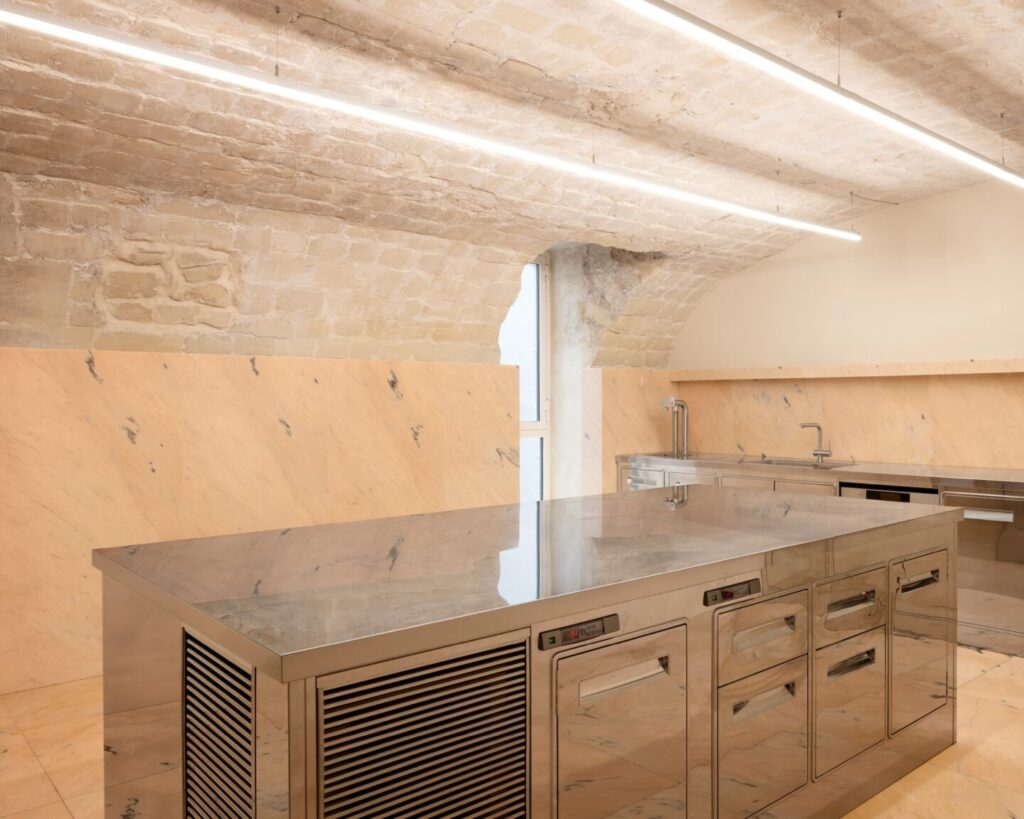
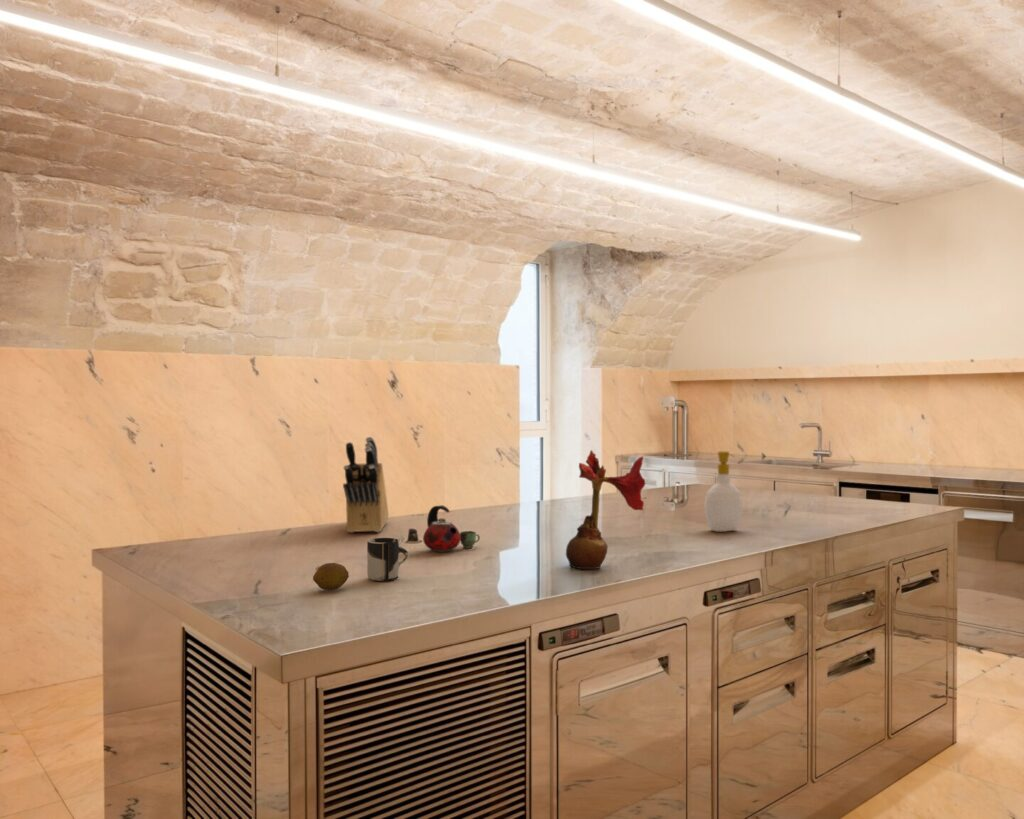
+ knife block (366, 482)
+ cup (388, 558)
+ soap bottle (724, 491)
+ kettle (443, 528)
+ flower (598, 508)
+ fruit (330, 576)
